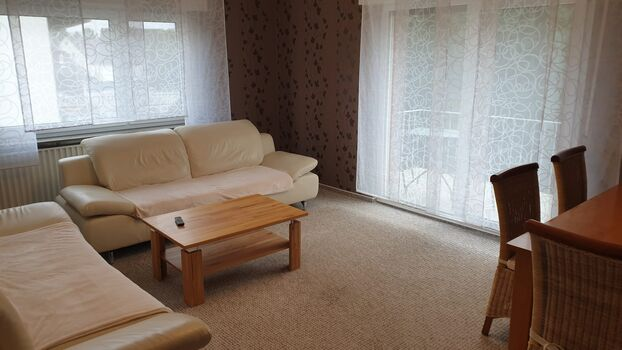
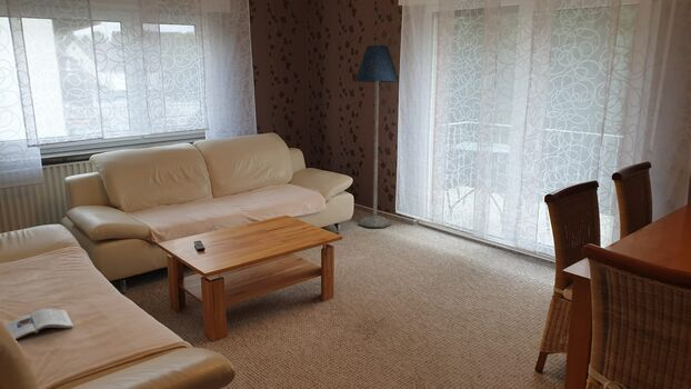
+ magazine (34, 323)
+ floor lamp (375, 137)
